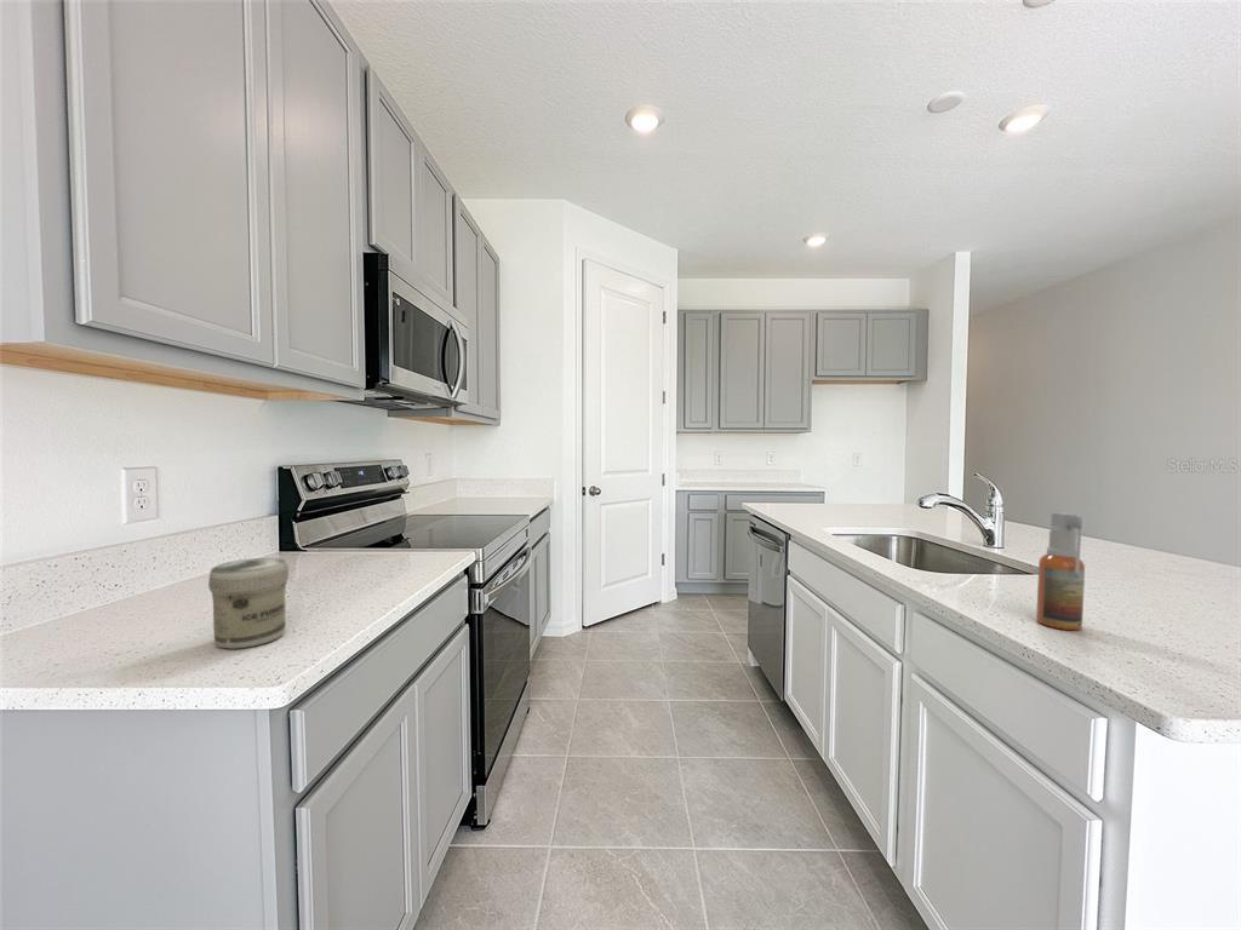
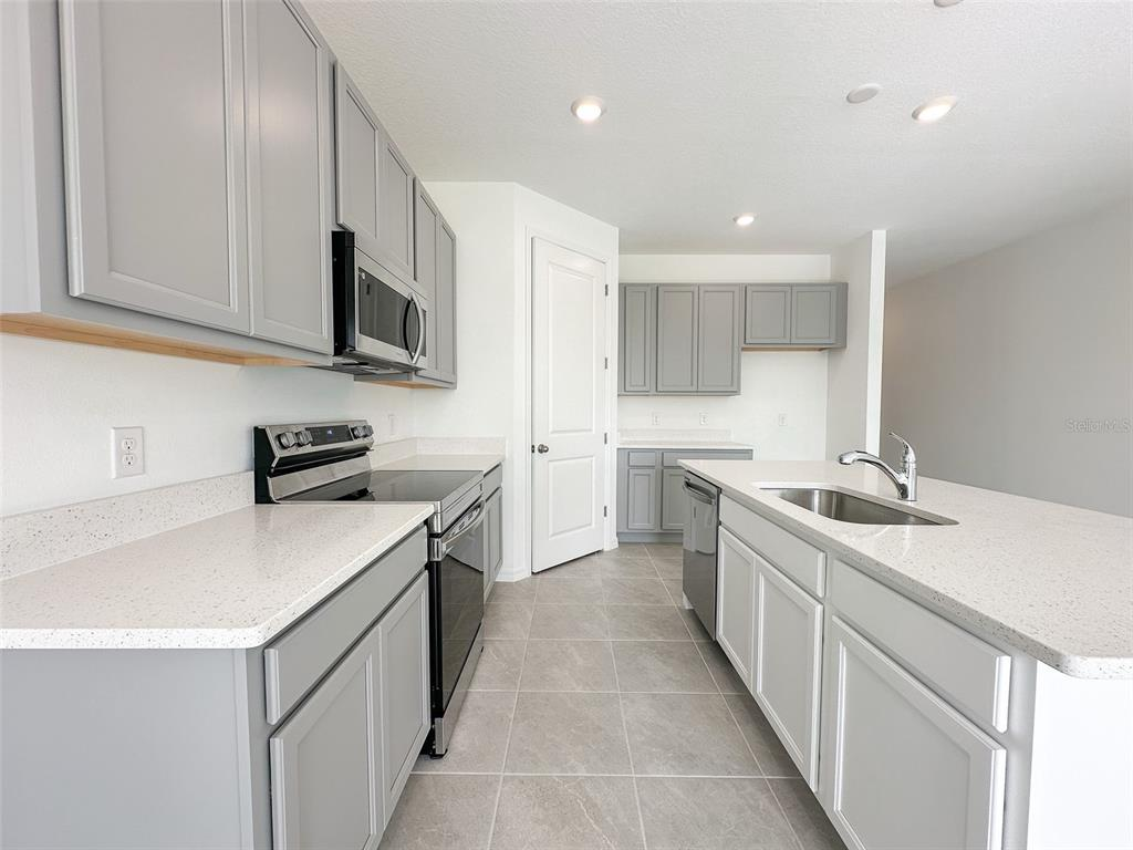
- jar (250, 601)
- spray bottle (1063, 569)
